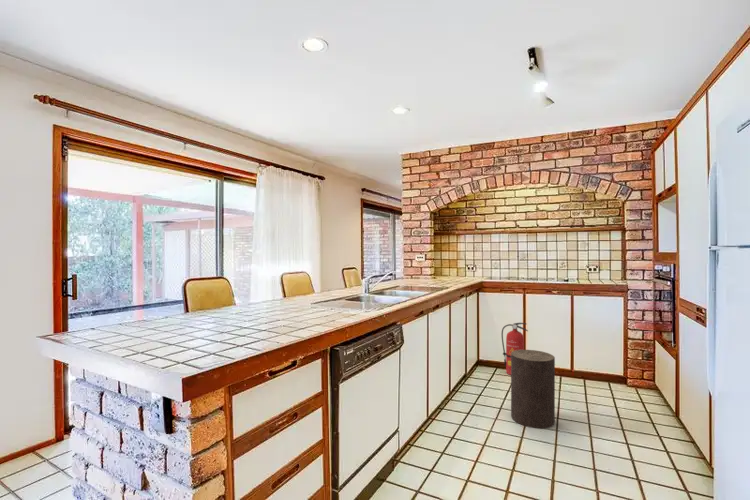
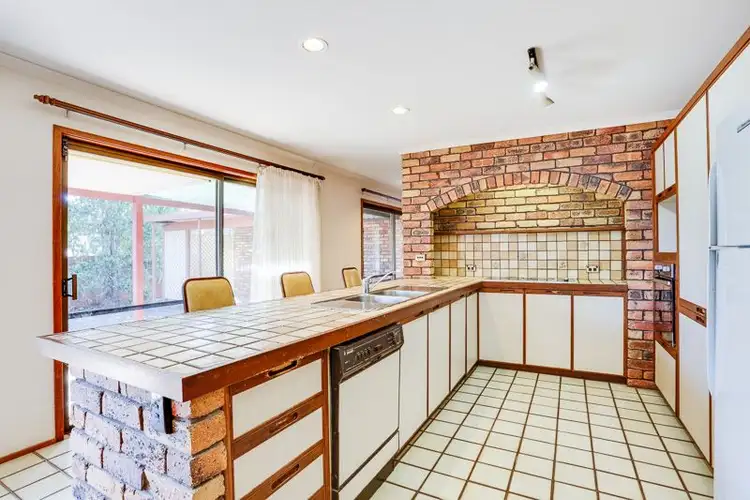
- fire extinguisher (514, 347)
- stool (532, 387)
